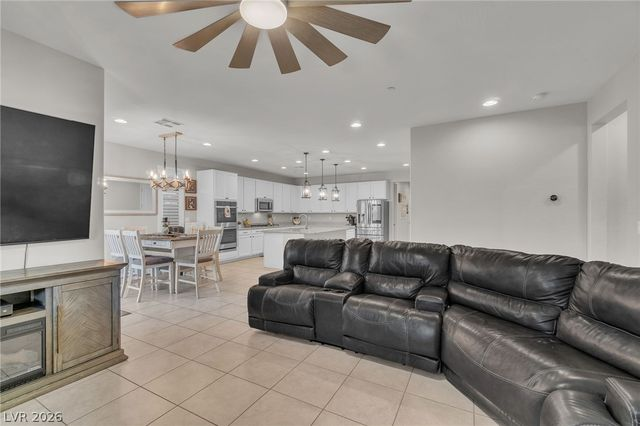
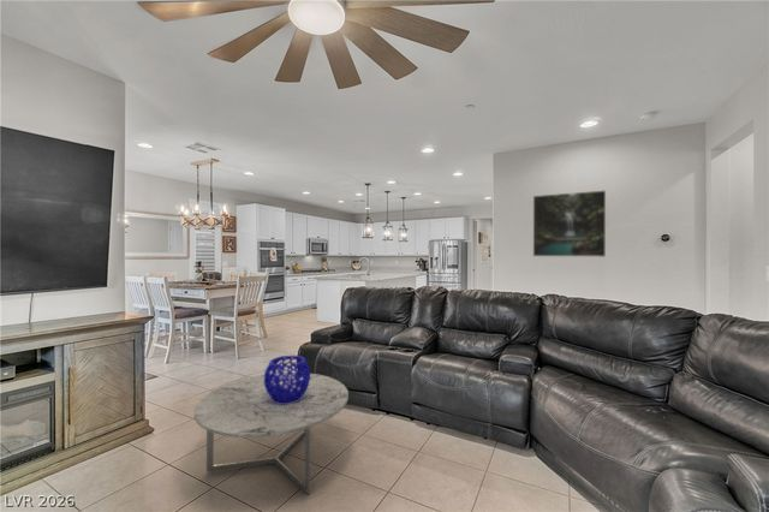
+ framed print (567, 225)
+ decorative bowl (287, 379)
+ coffee table (275, 429)
